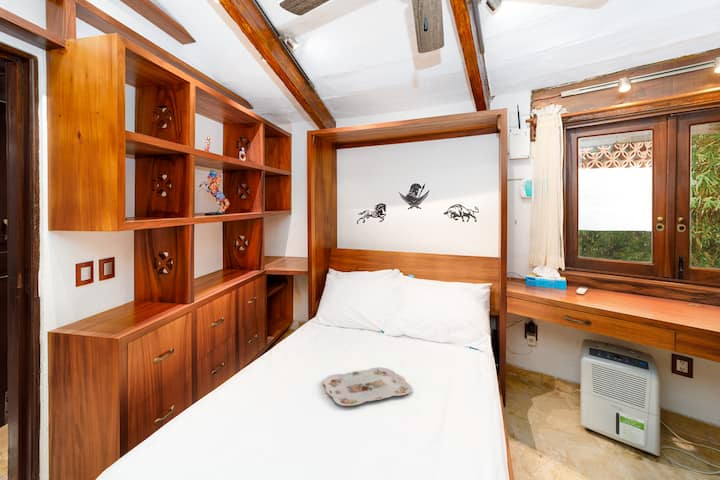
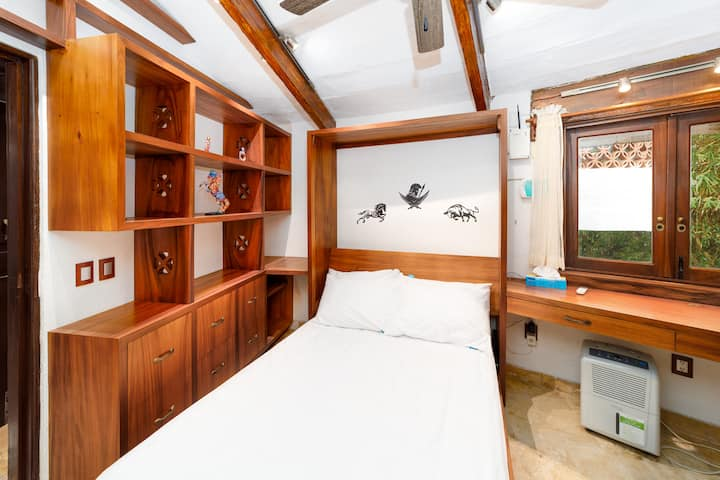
- serving tray (366, 385)
